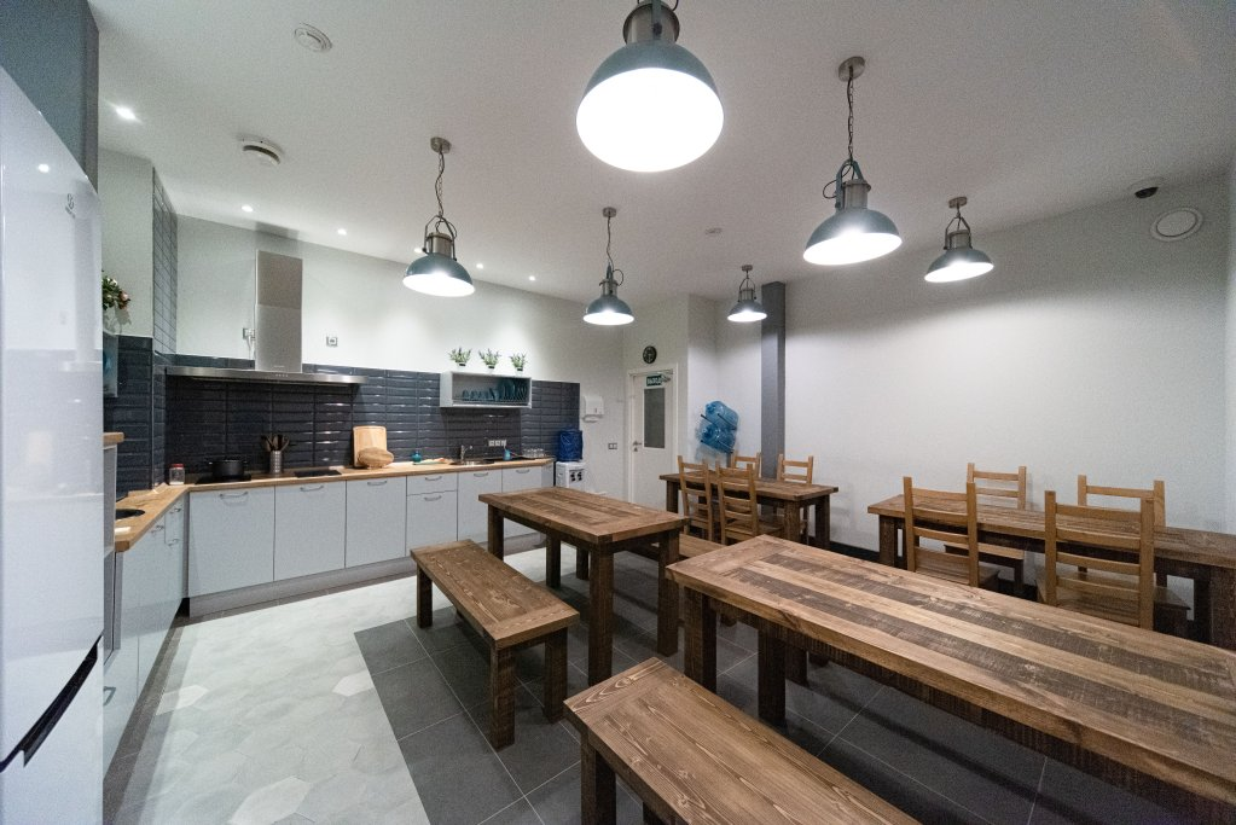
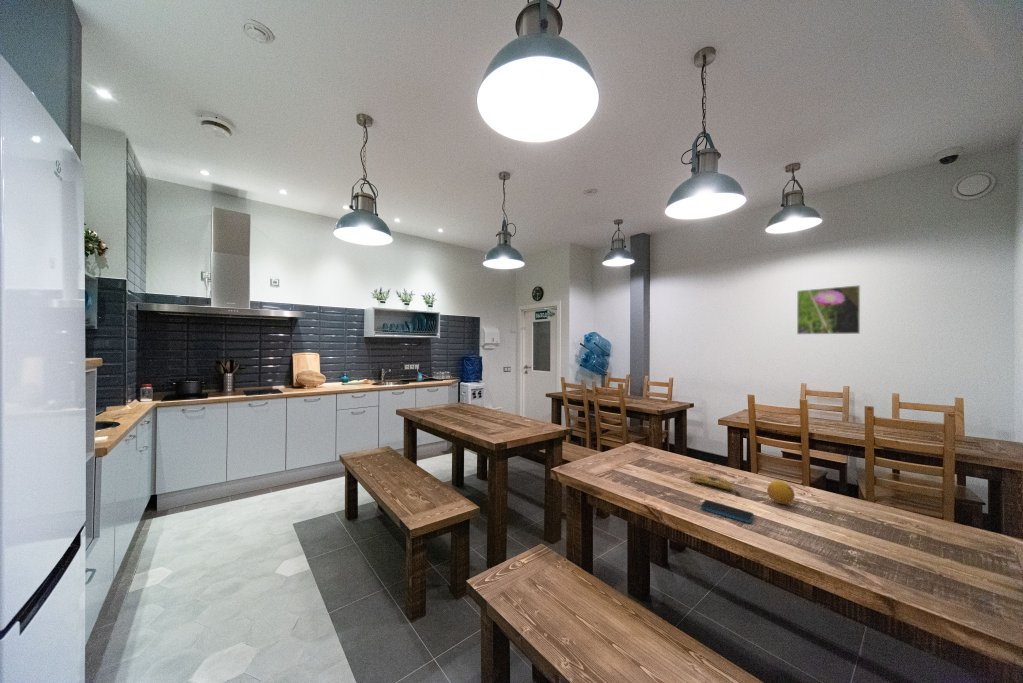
+ smartphone (726, 510)
+ banana (715, 482)
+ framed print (827, 311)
+ fruit (780, 492)
